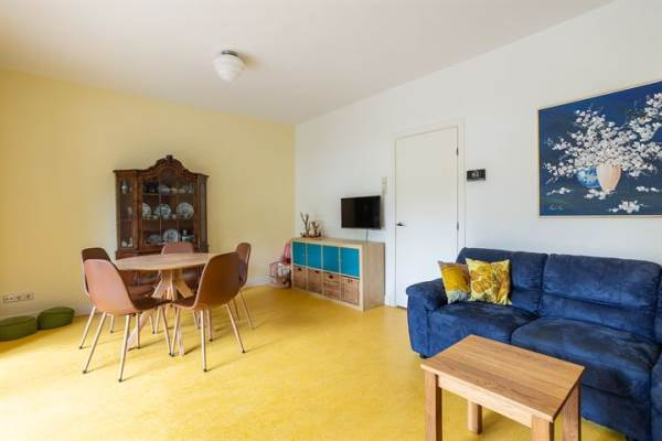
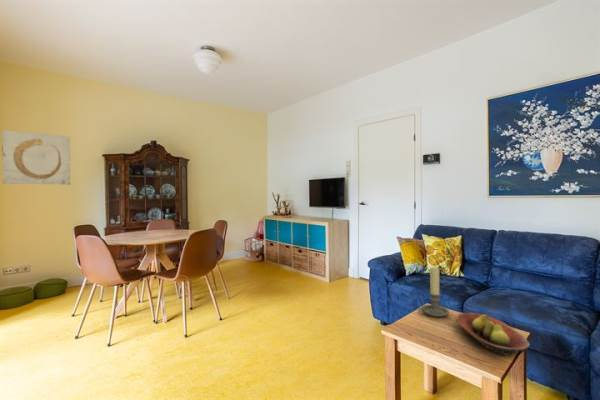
+ candle holder (432, 290)
+ fruit bowl (489, 329)
+ wall art (38, 158)
